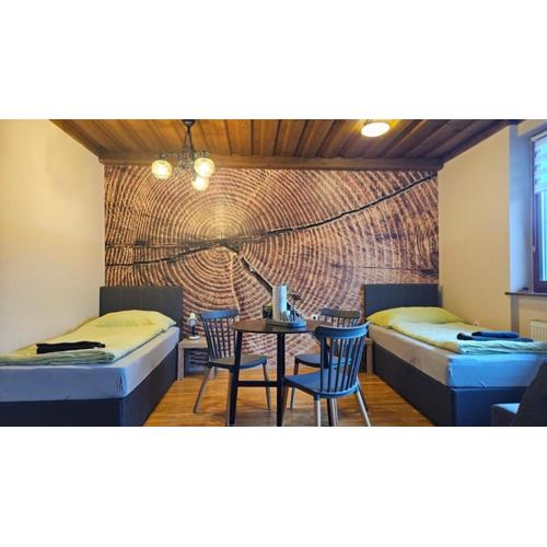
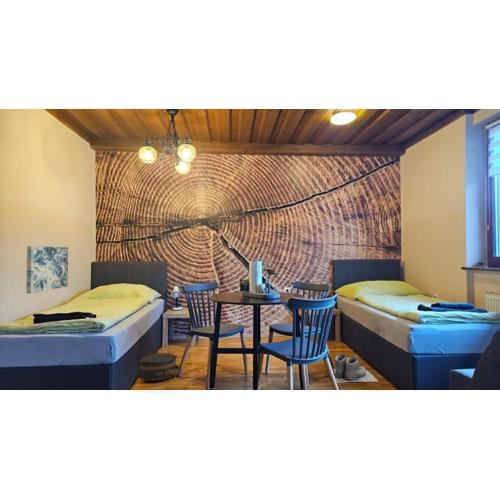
+ boots (351, 364)
+ wall art (49, 268)
+ hat box (161, 365)
